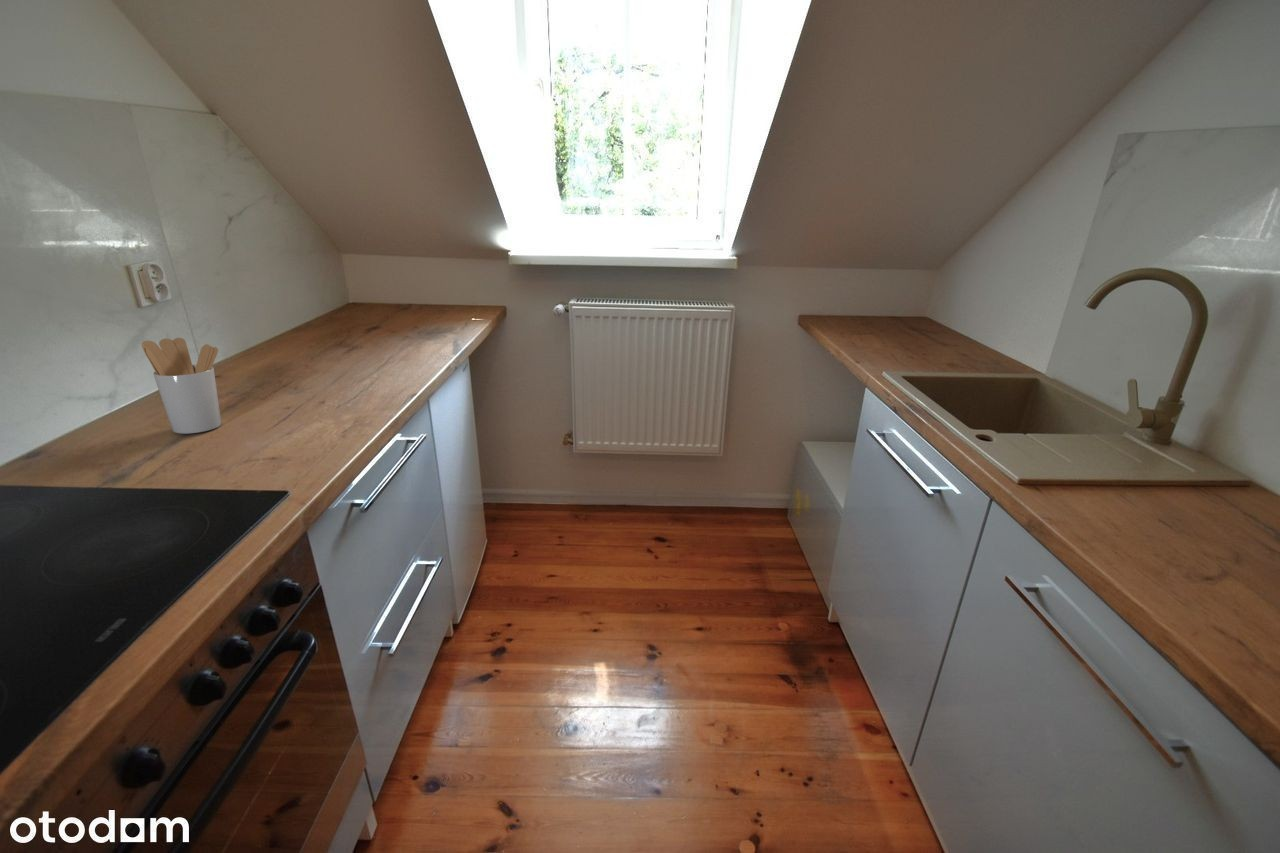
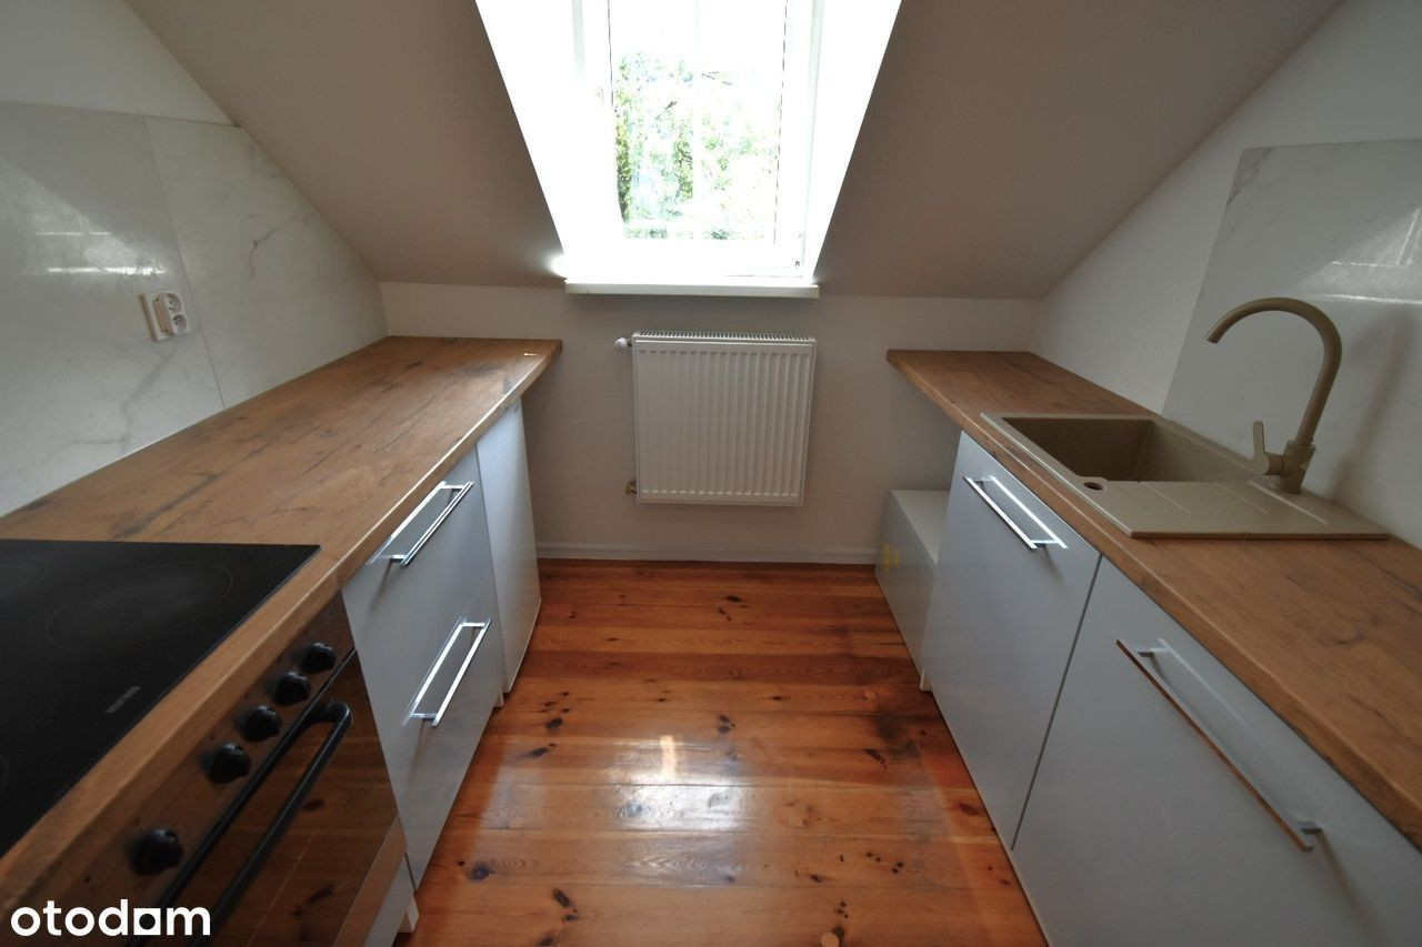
- utensil holder (182, 382)
